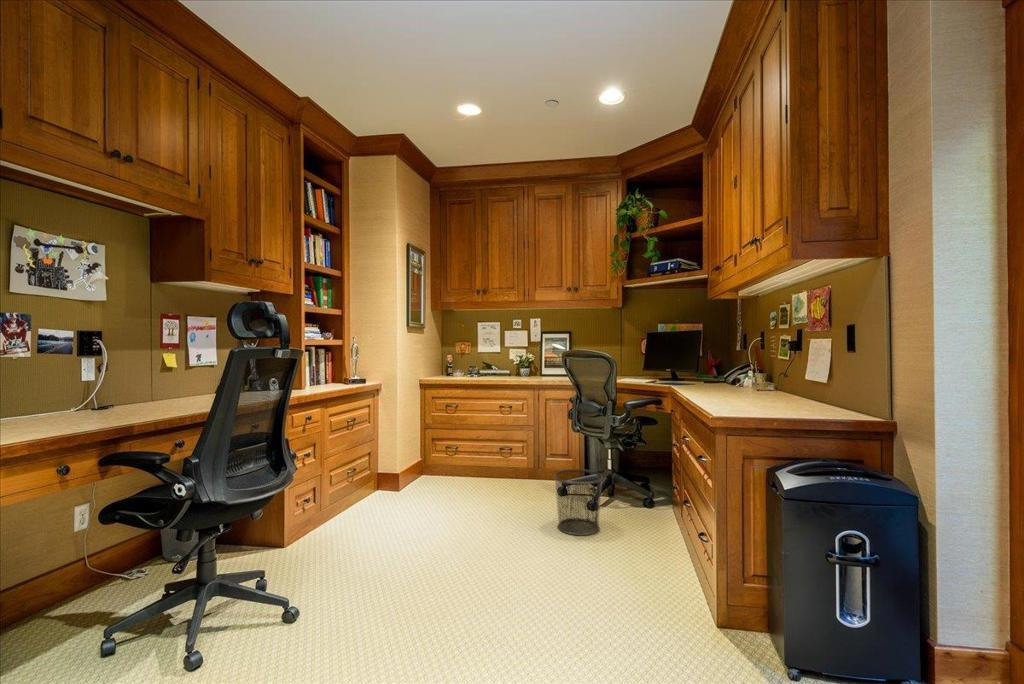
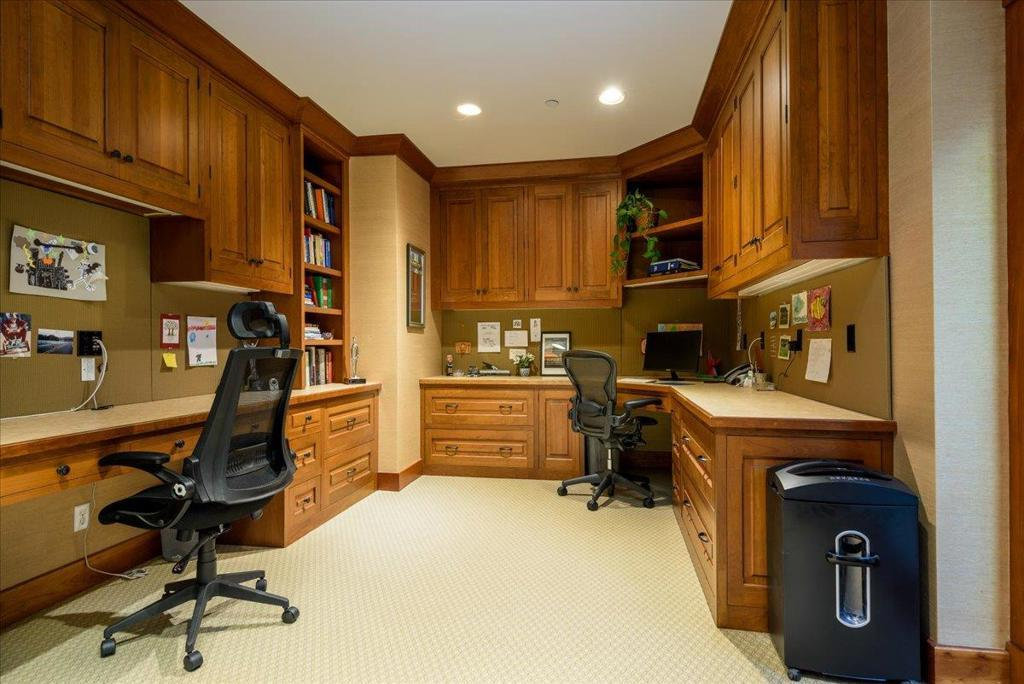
- waste bin (578, 501)
